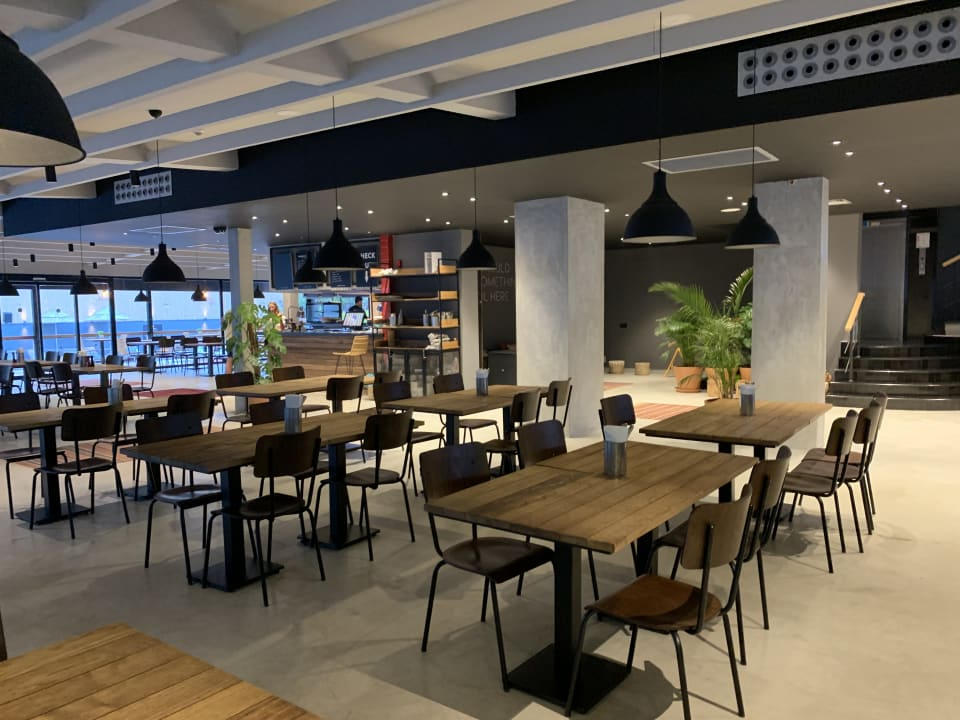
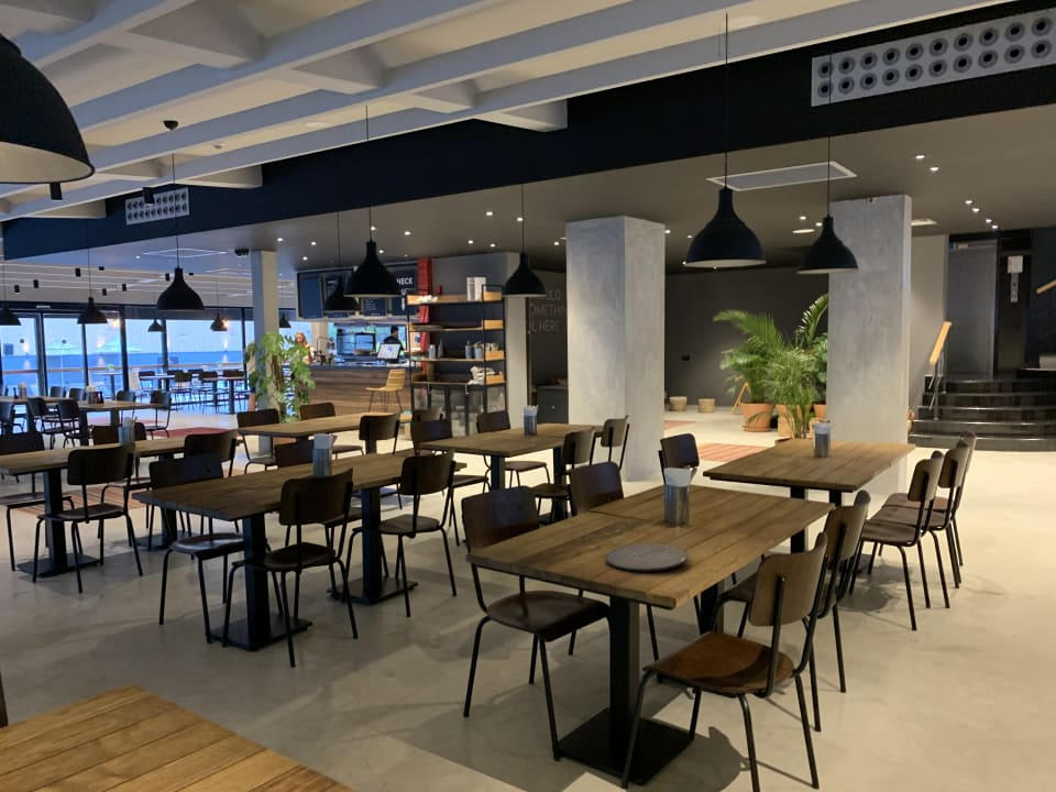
+ plate (646, 557)
